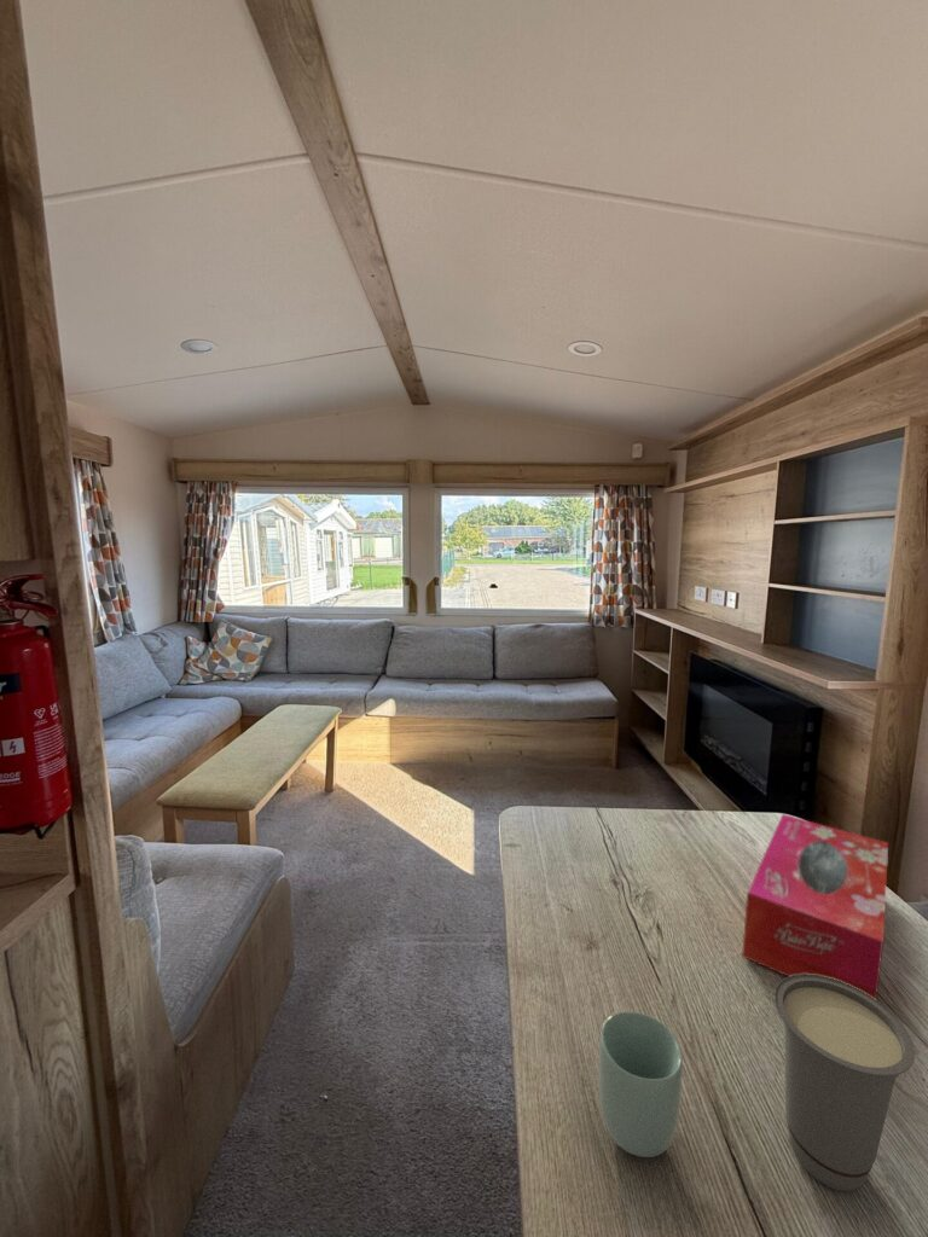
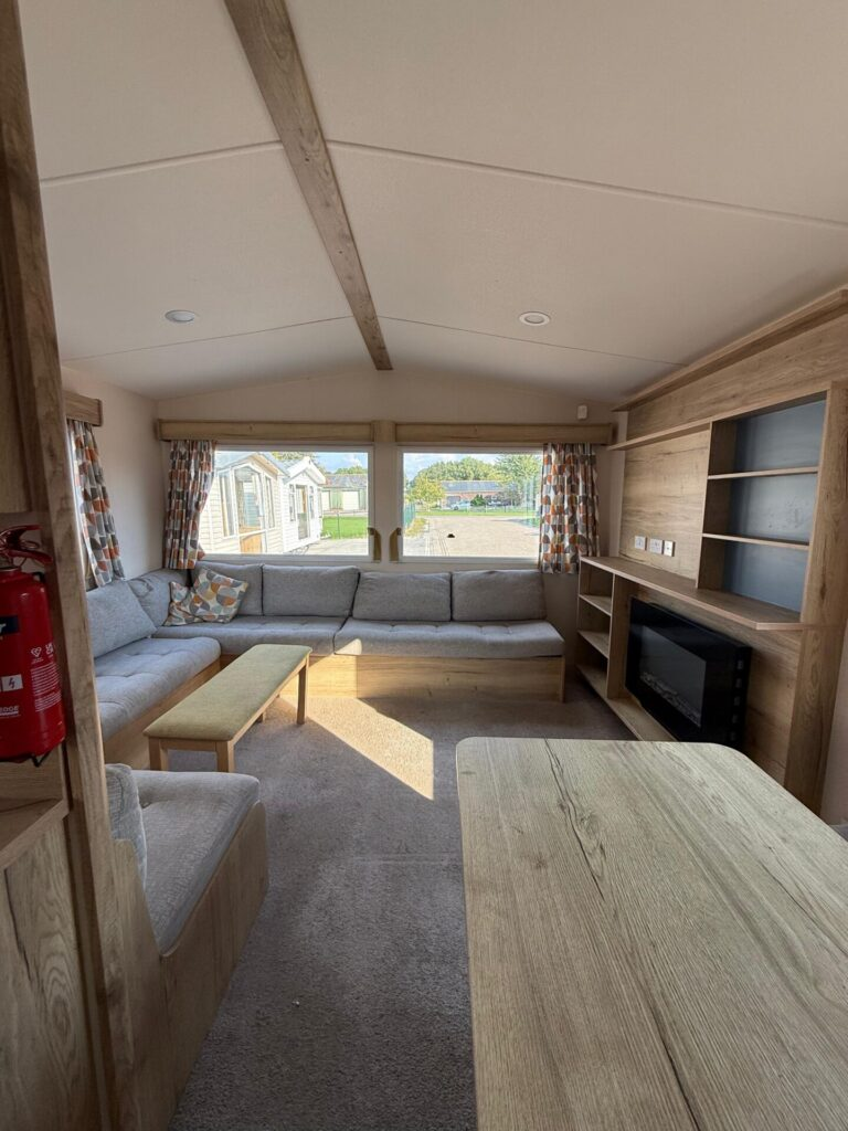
- cup (833, 1088)
- tissue box (819, 895)
- cup (638, 1087)
